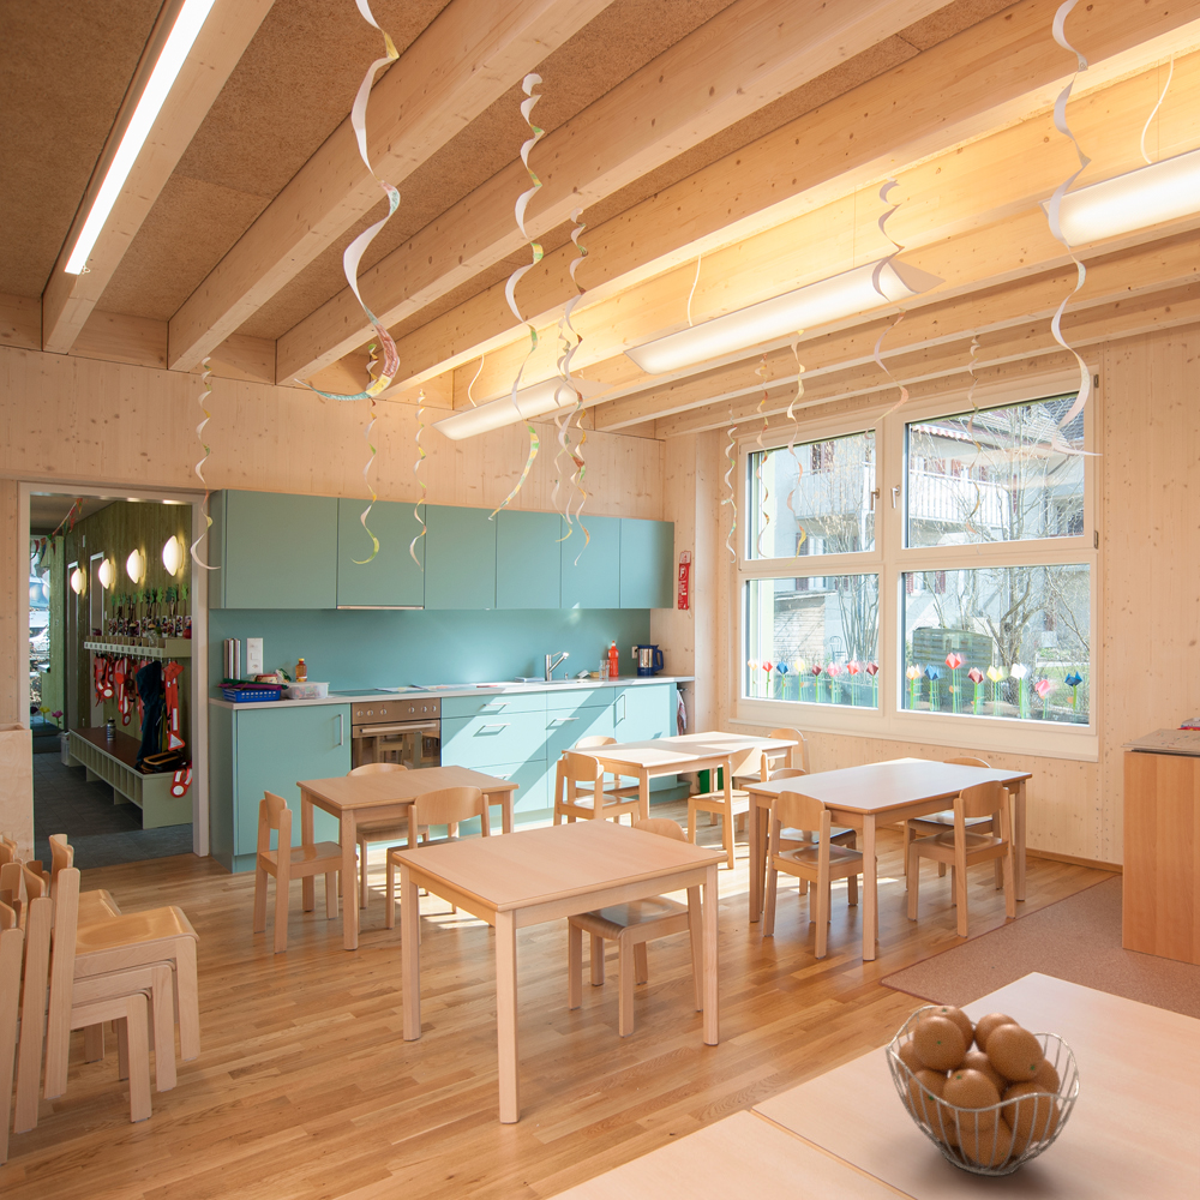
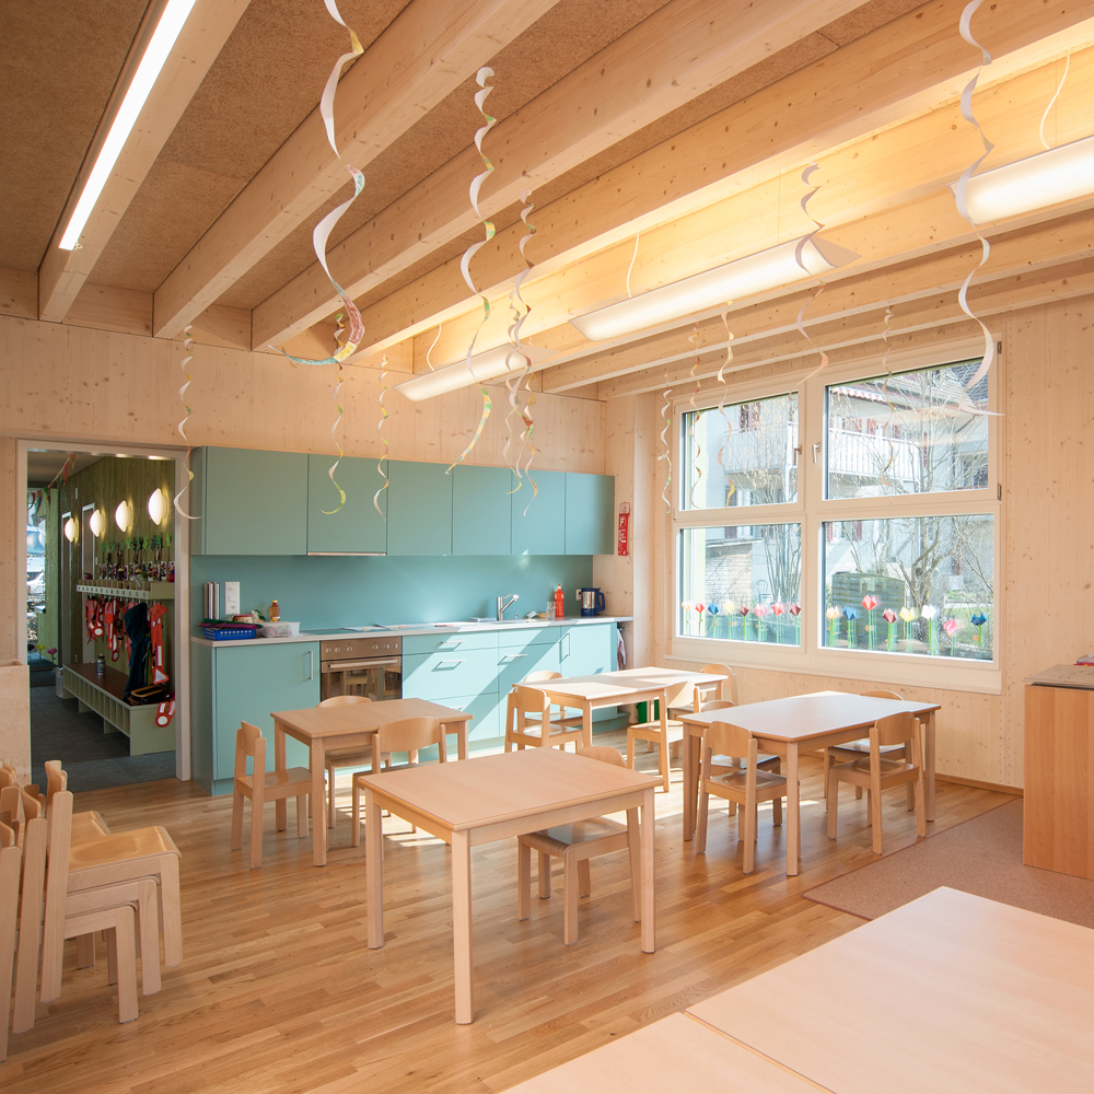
- fruit basket (979, 1086)
